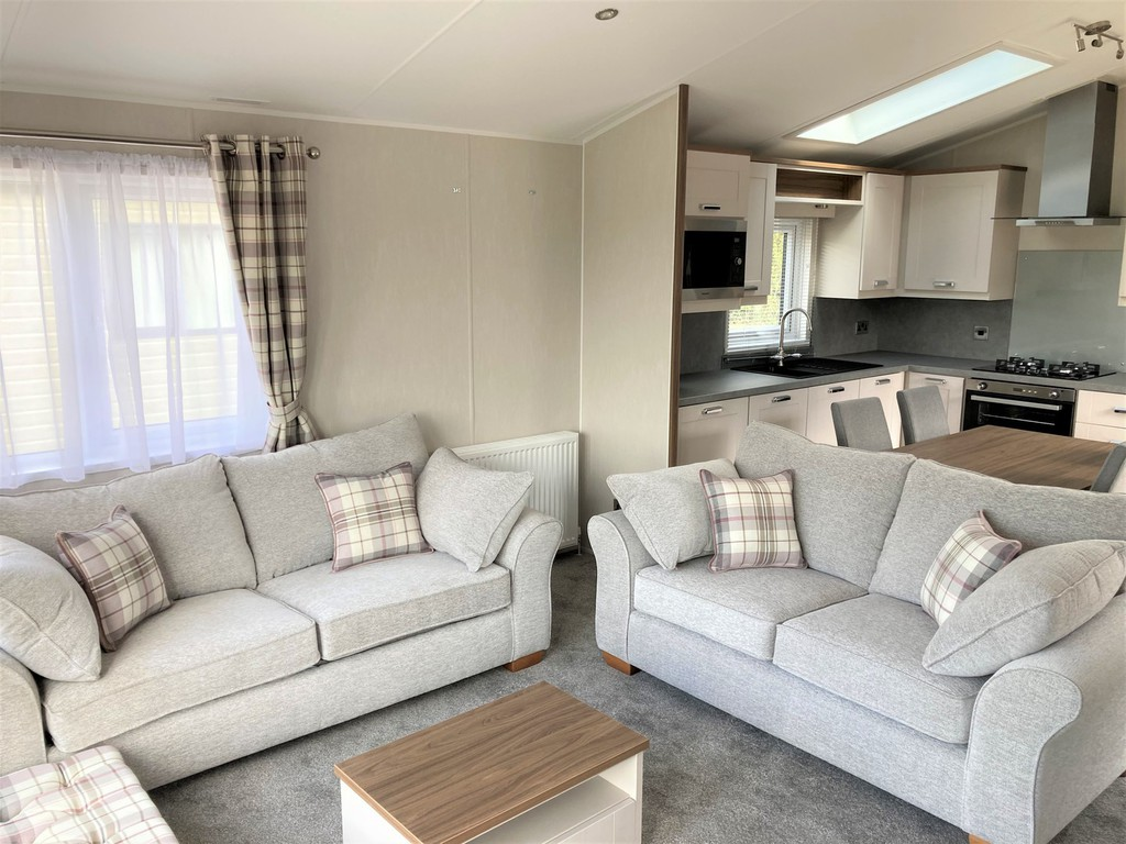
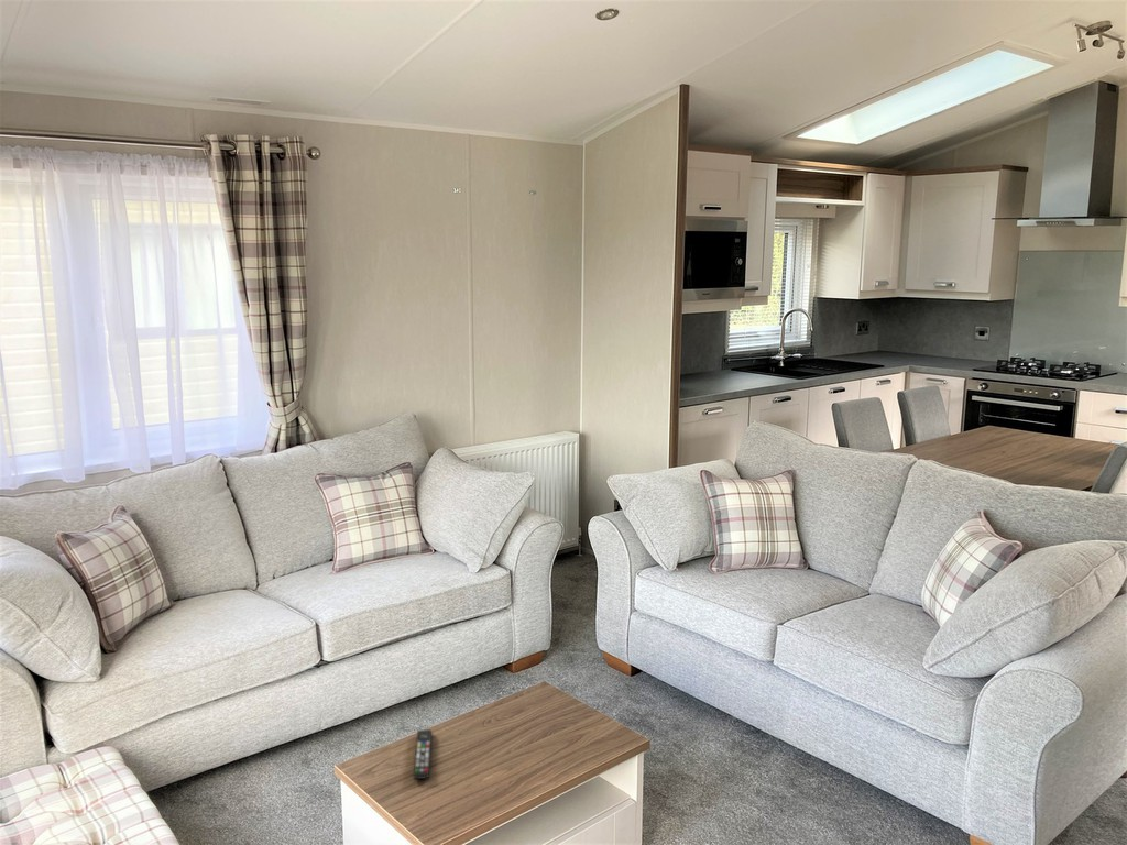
+ remote control (423, 753)
